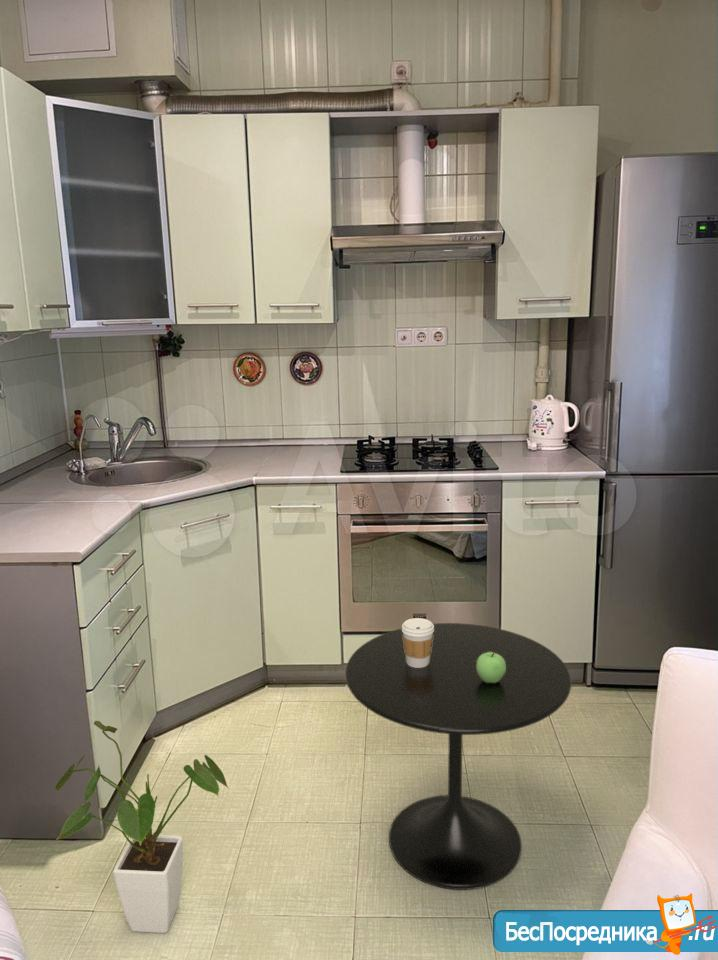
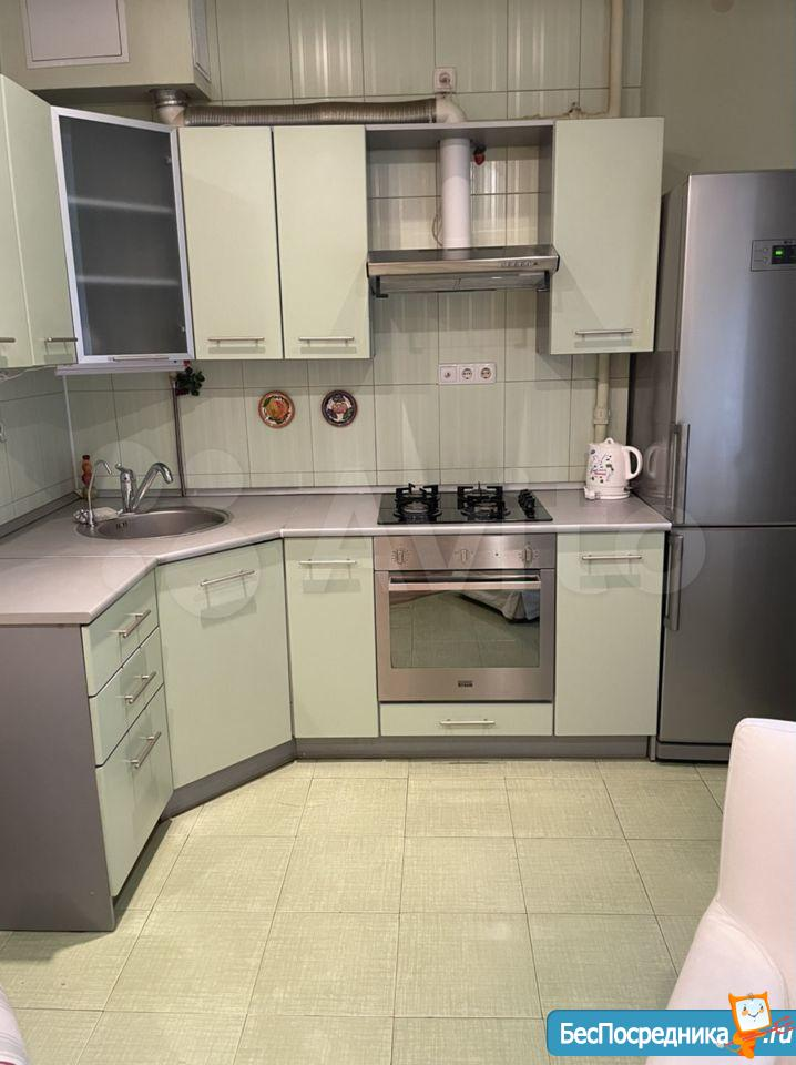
- apple (491, 666)
- coffee cup (417, 641)
- side table (455, 757)
- house plant (150, 825)
